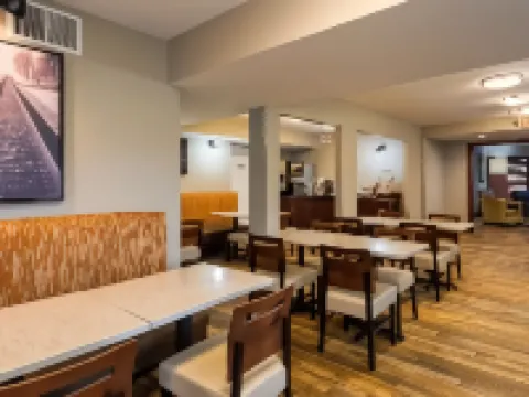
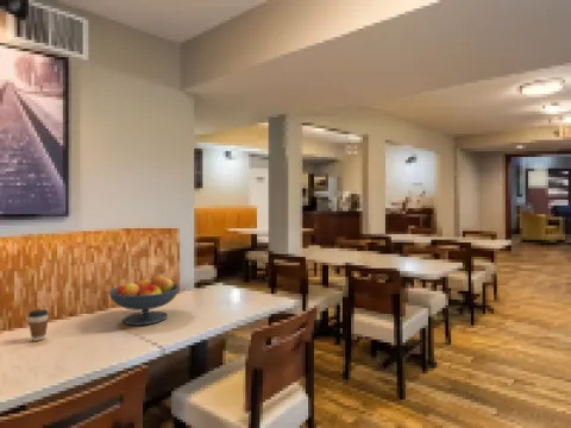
+ coffee cup (38, 325)
+ fruit bowl (145, 297)
